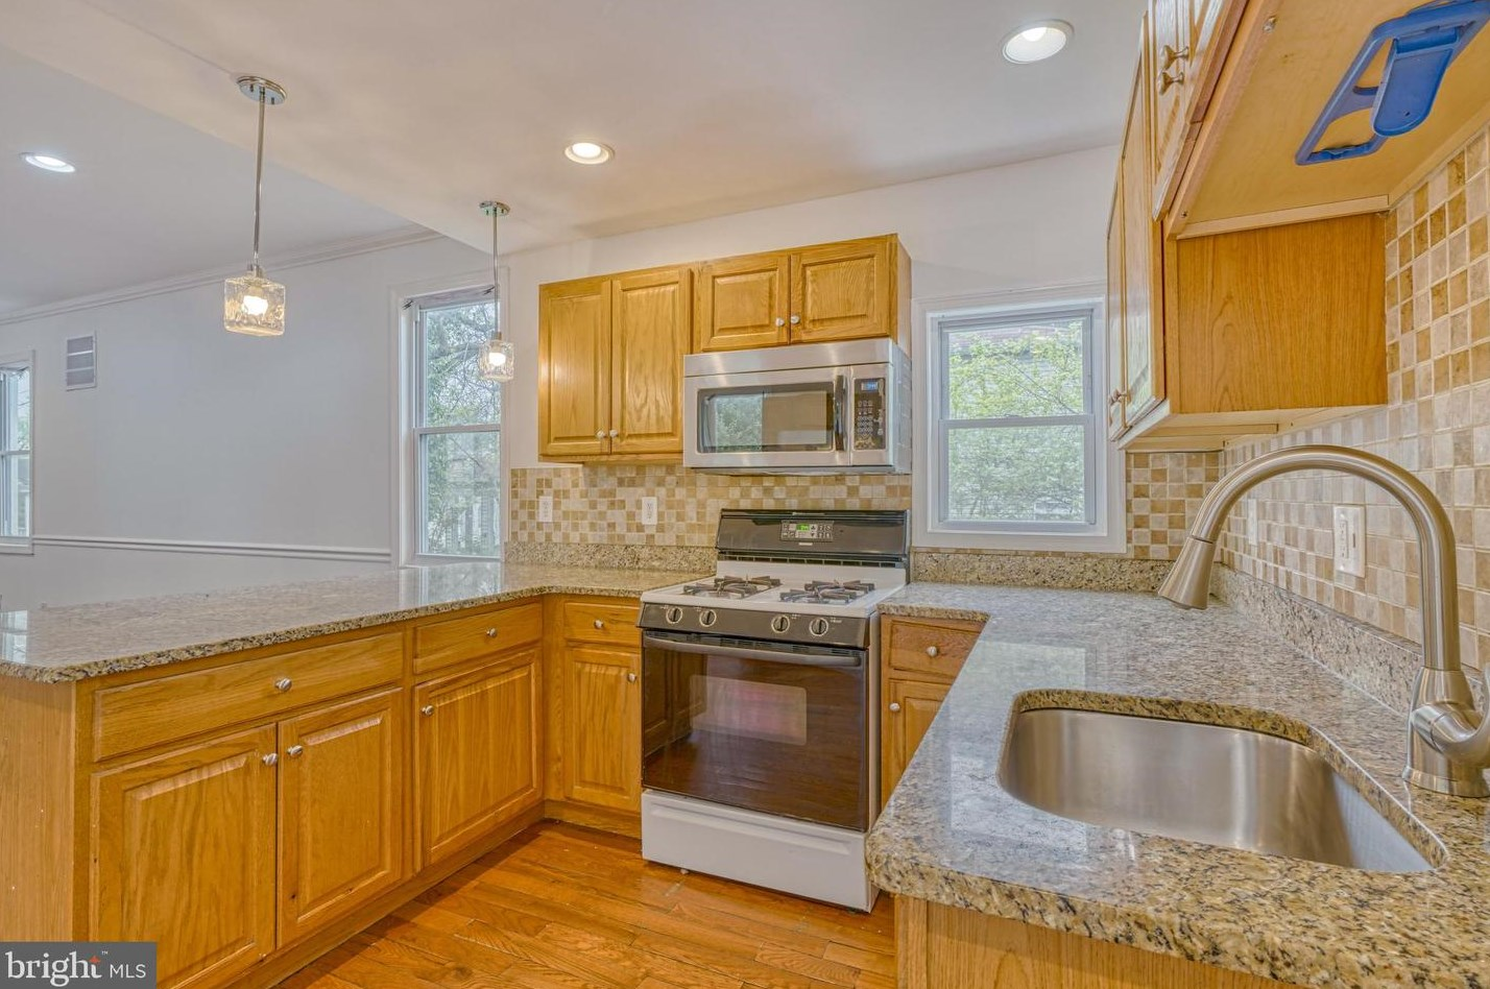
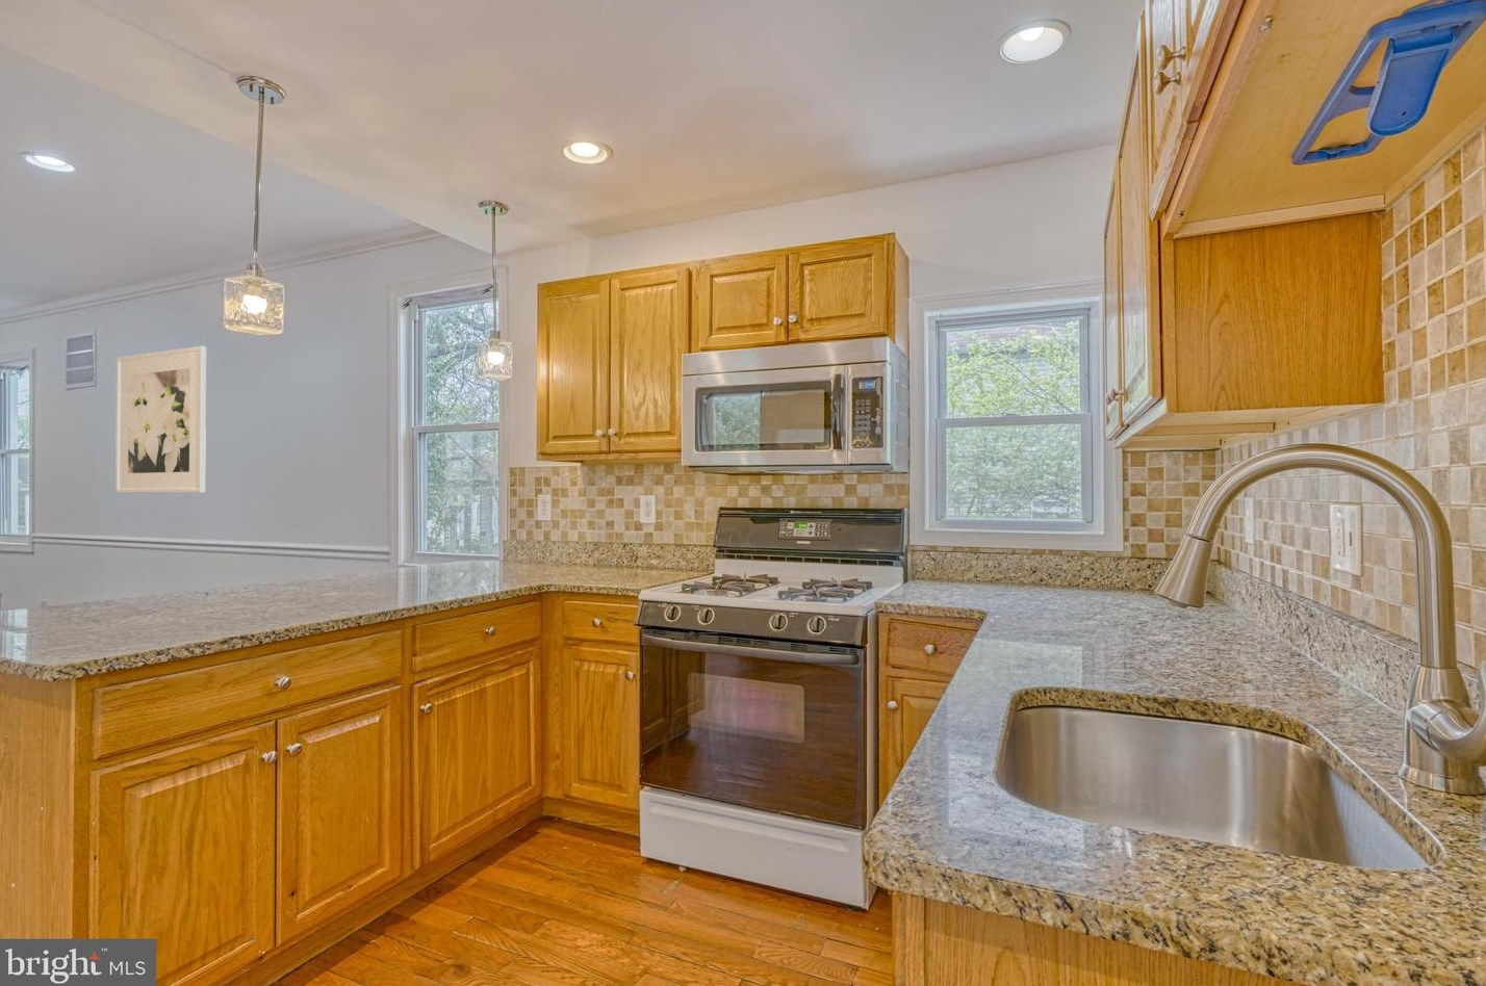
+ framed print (160, 421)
